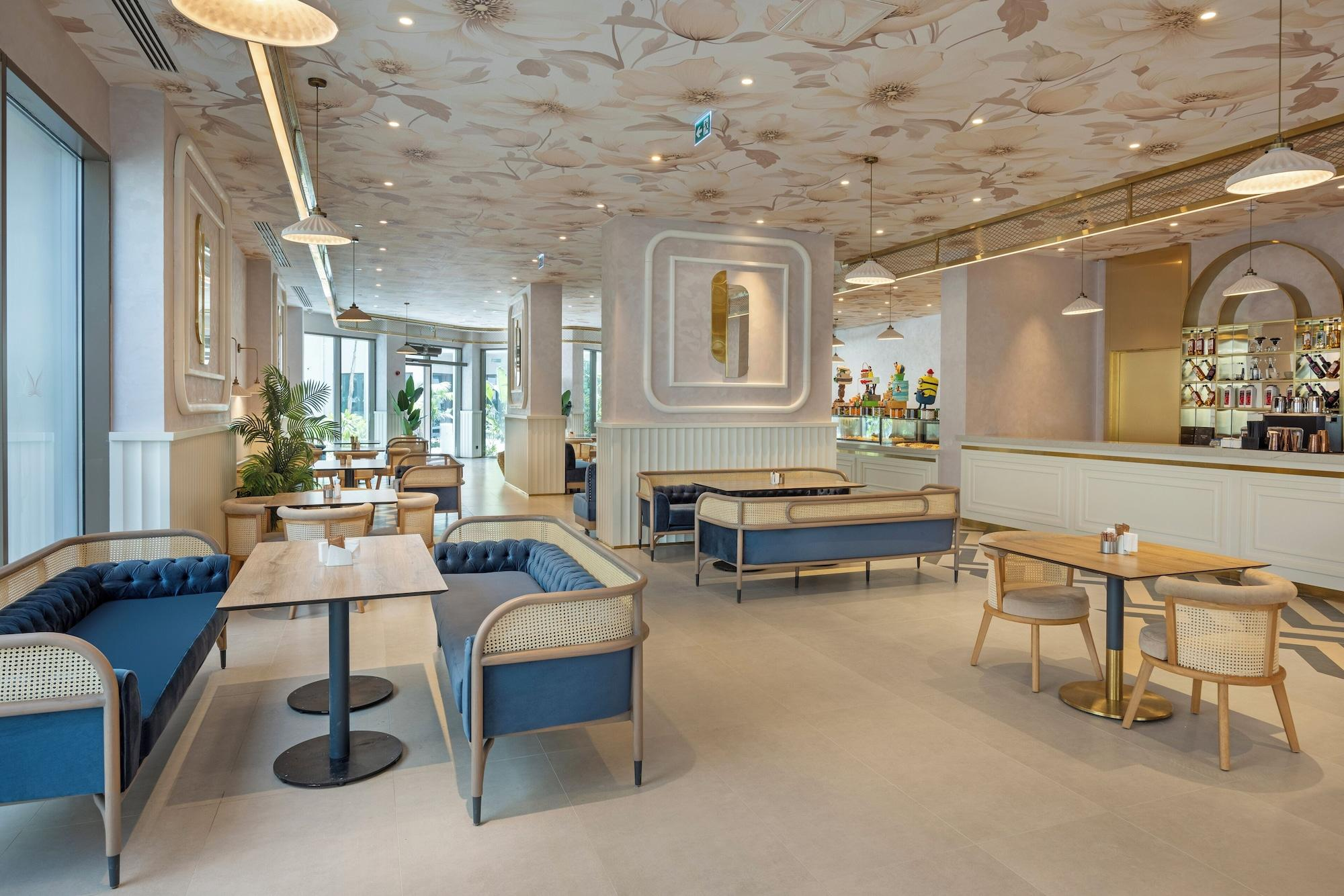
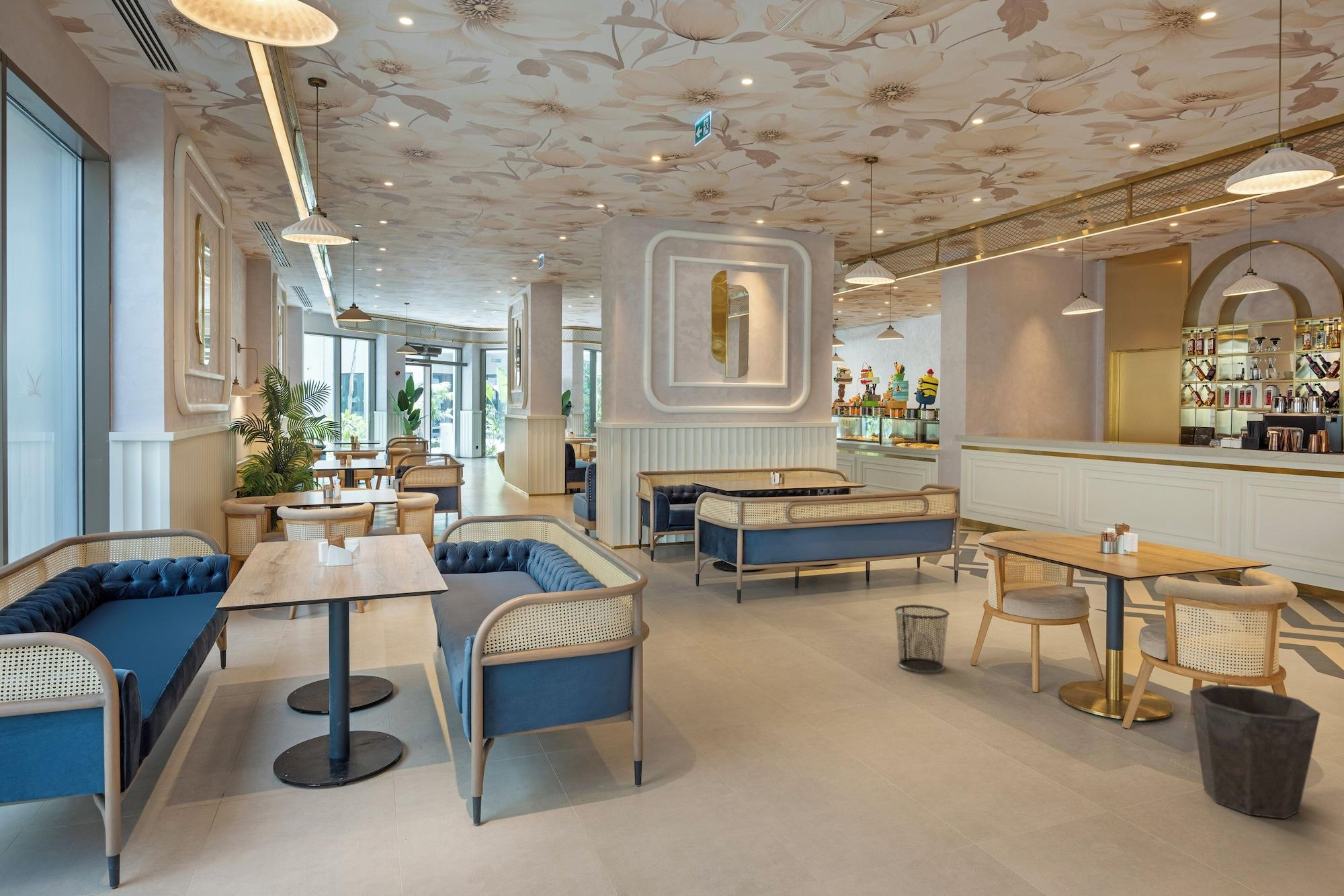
+ waste bin (921, 638)
+ waste bin (1251, 750)
